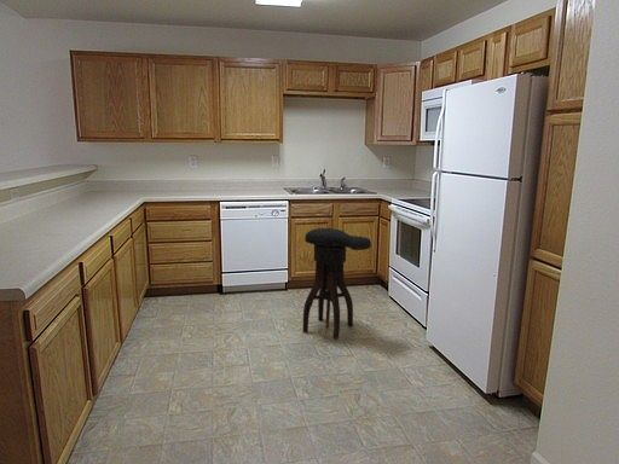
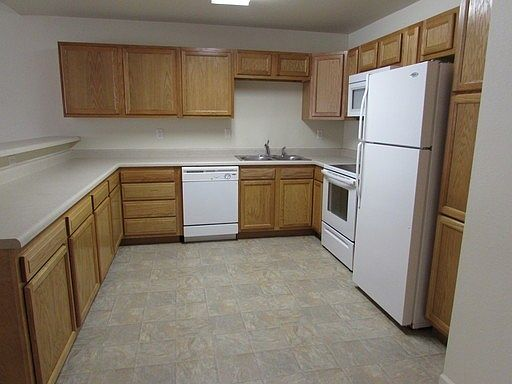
- stool (334, 282)
